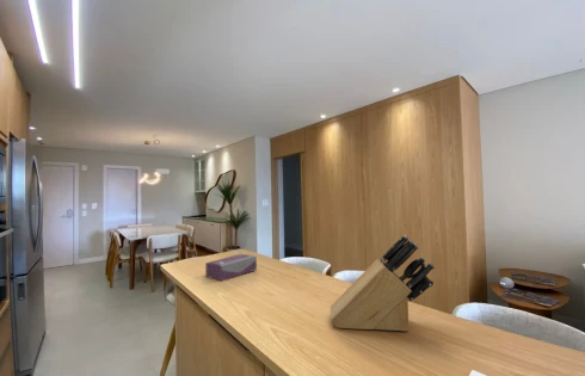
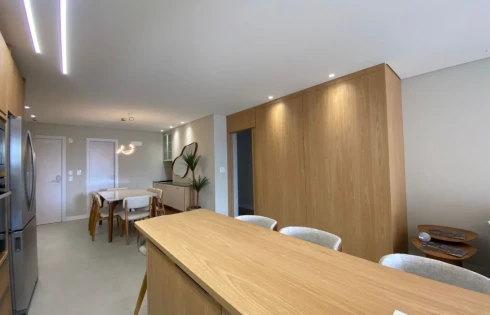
- knife block (378, 279)
- tissue box (232, 265)
